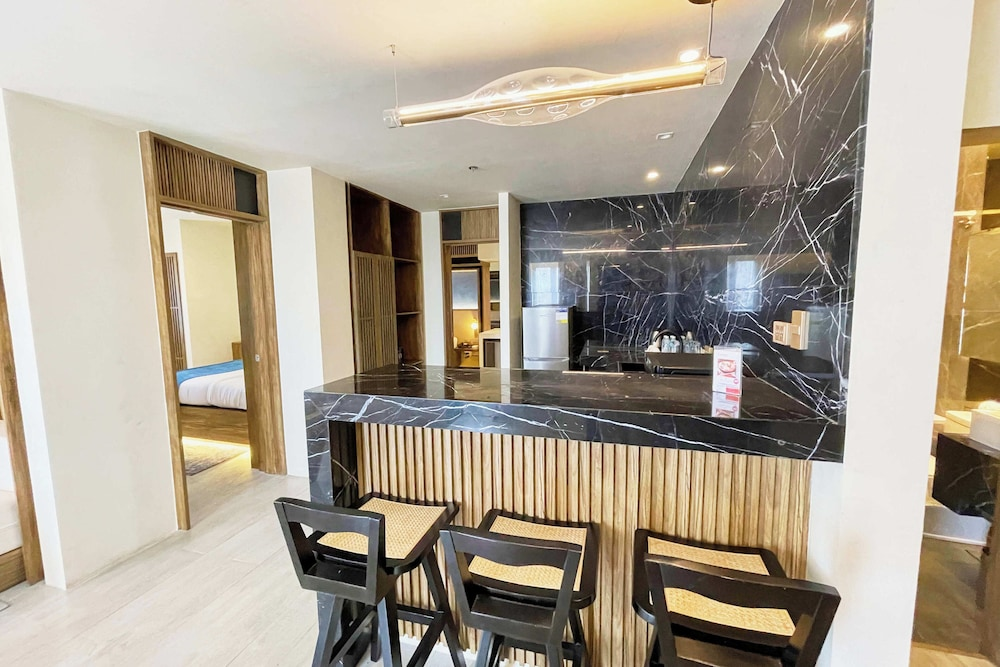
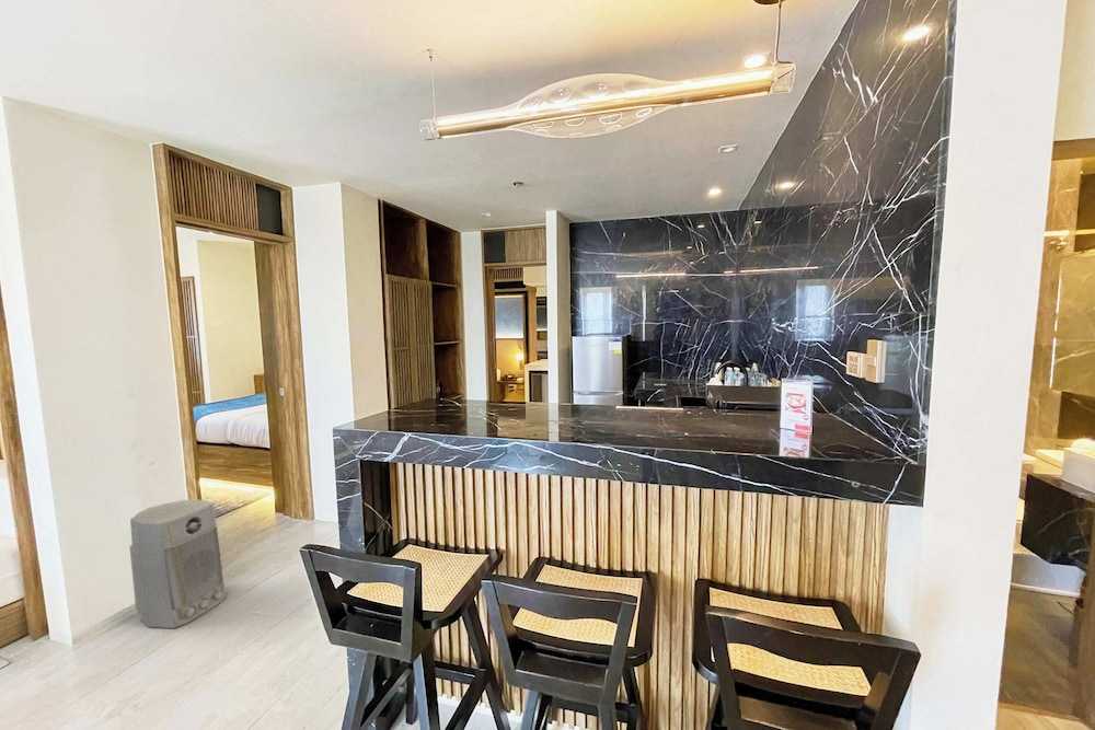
+ air purifier (176, 559)
